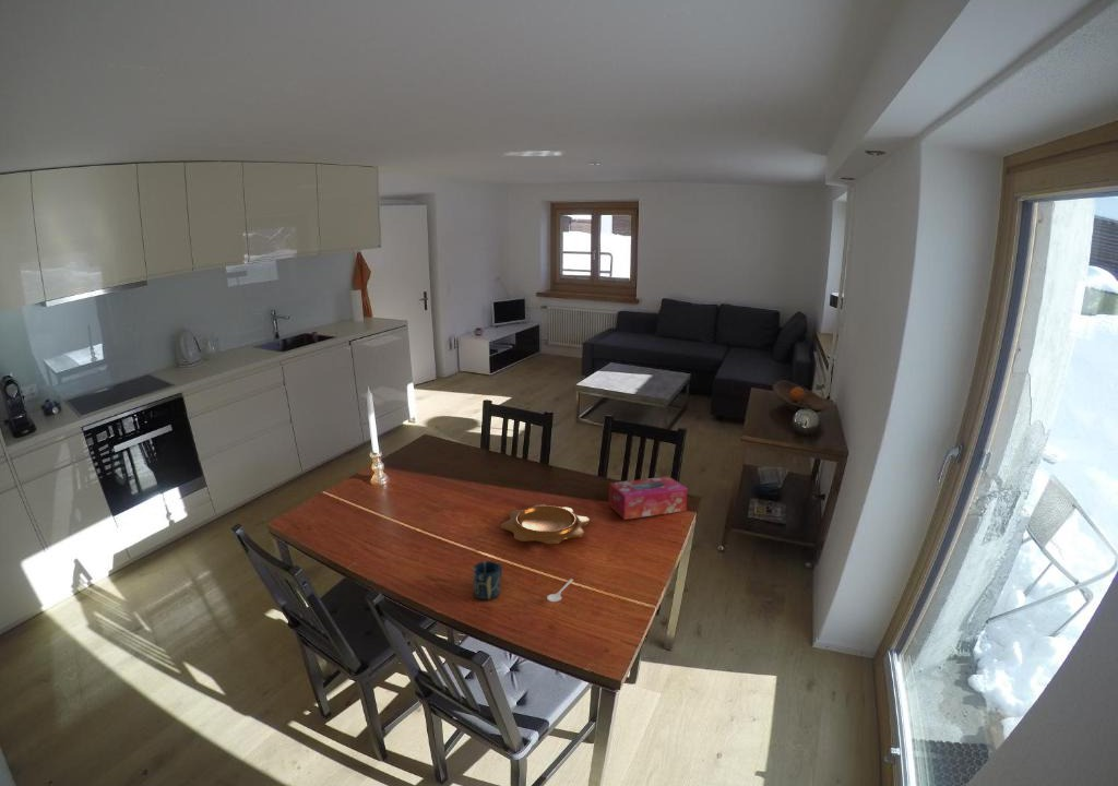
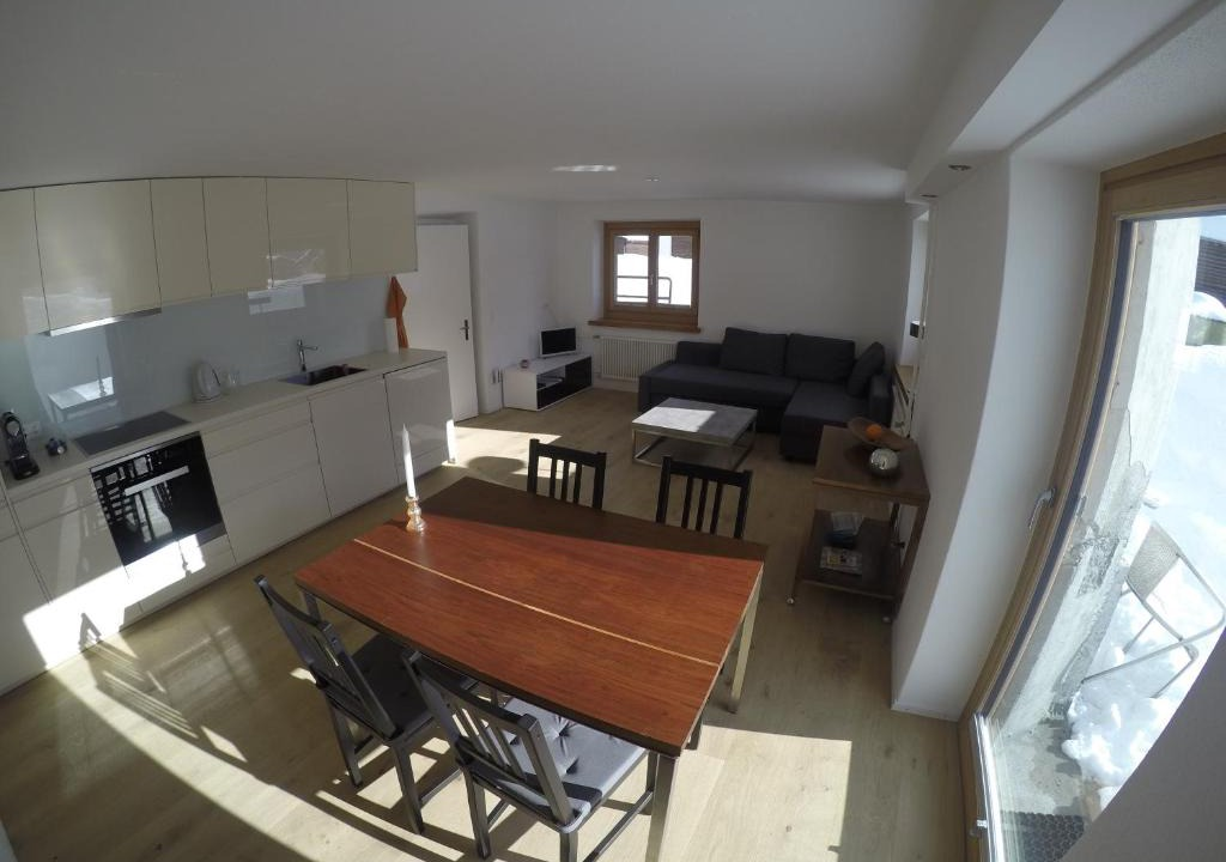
- tissue box (647, 497)
- decorative bowl (546, 522)
- cup (489, 577)
- stirrer (563, 587)
